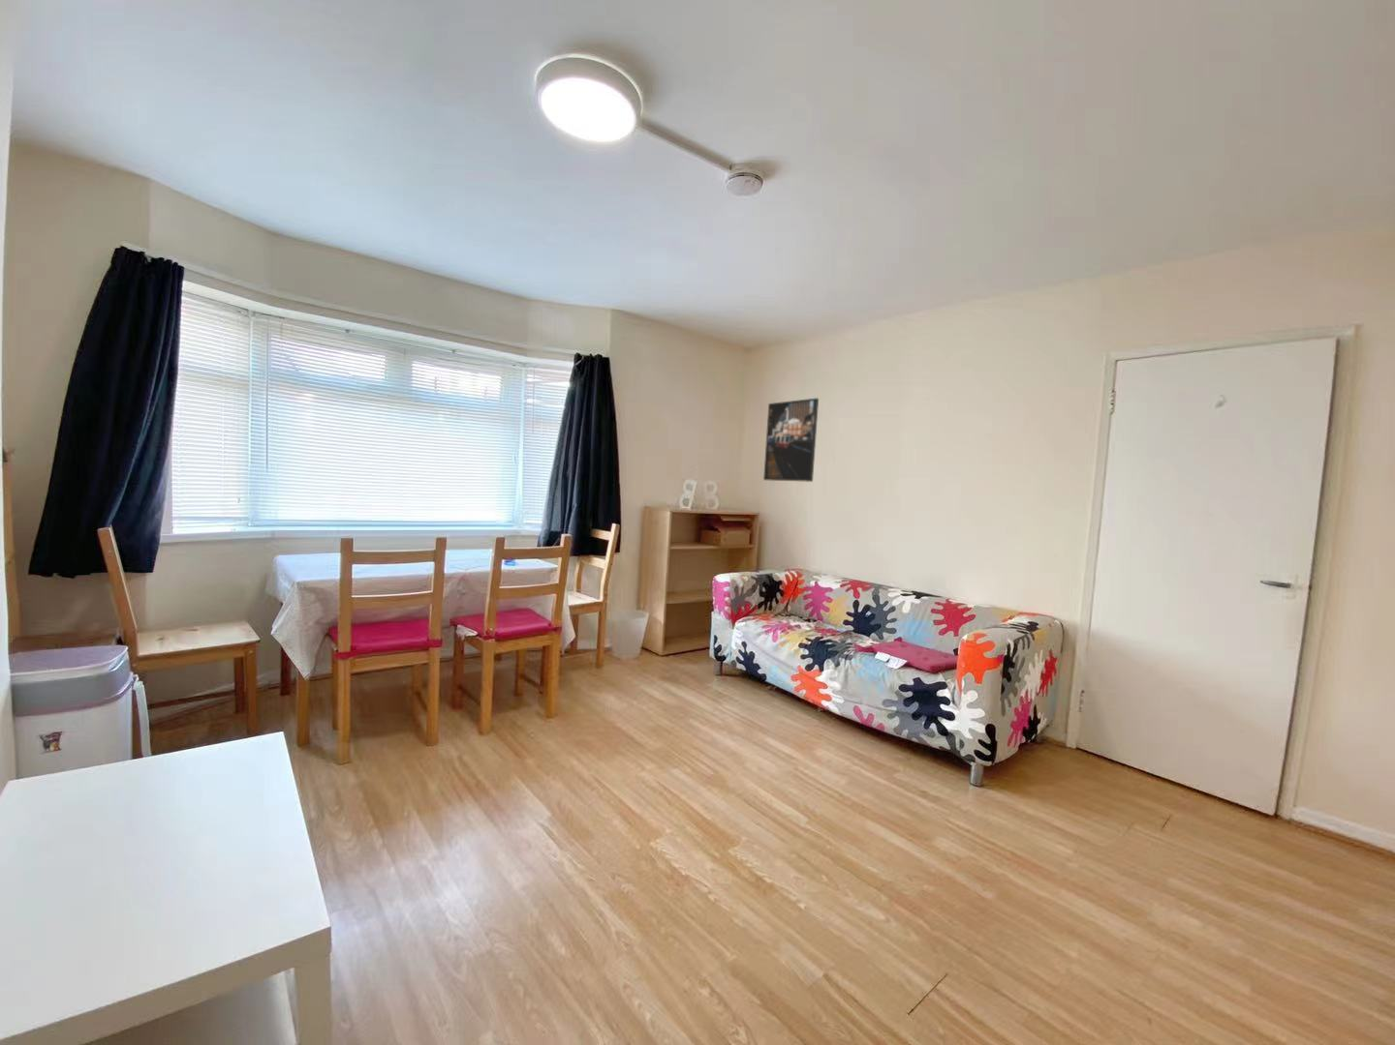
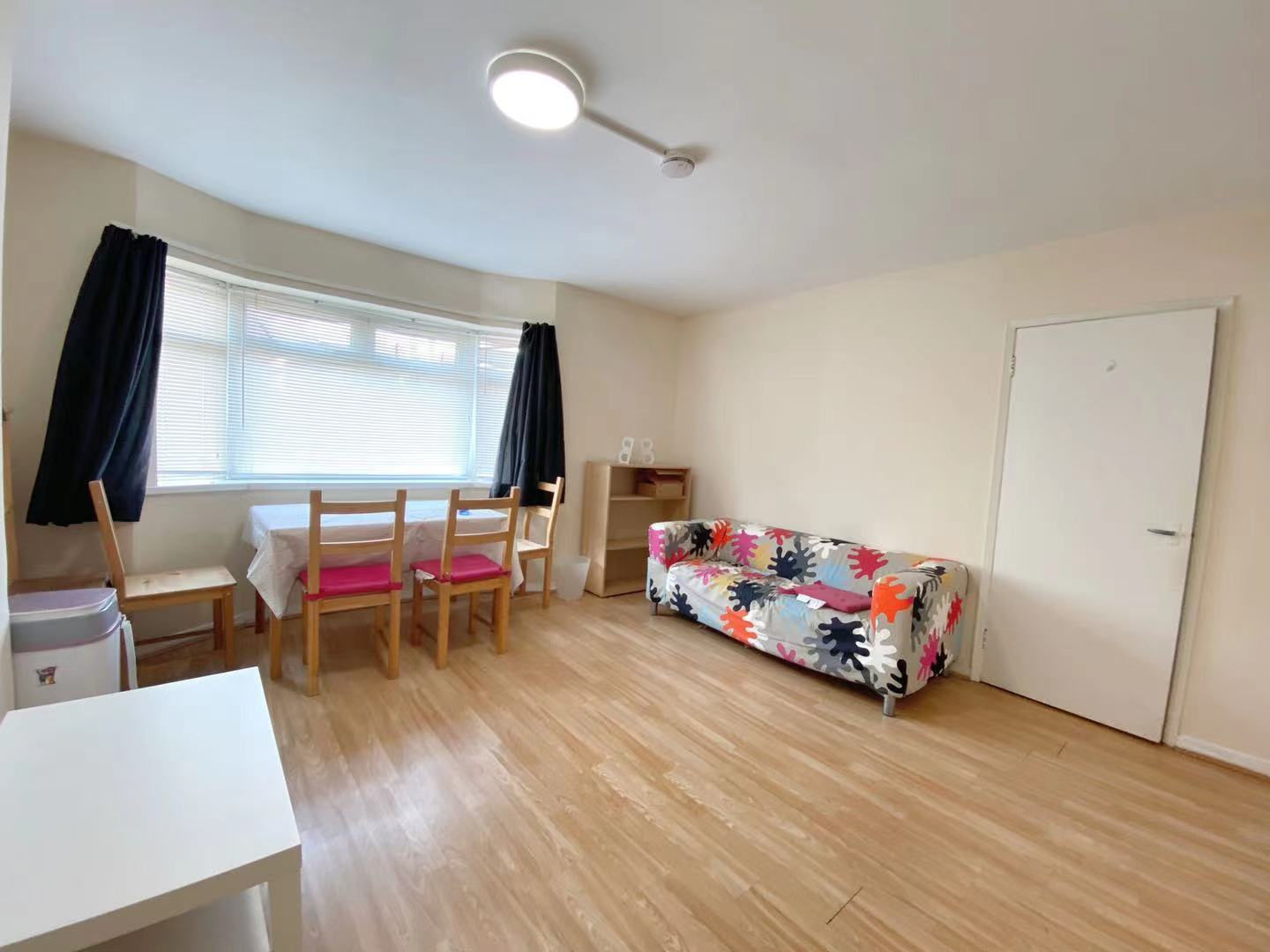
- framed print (790, 440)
